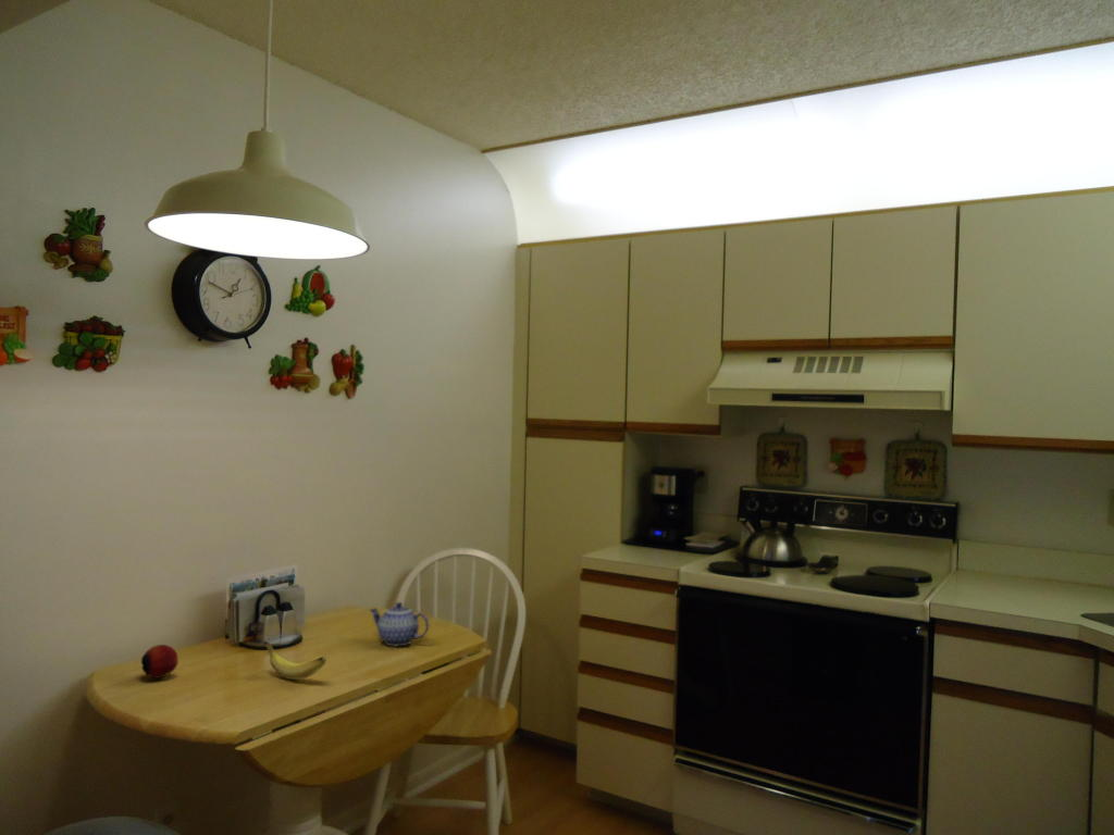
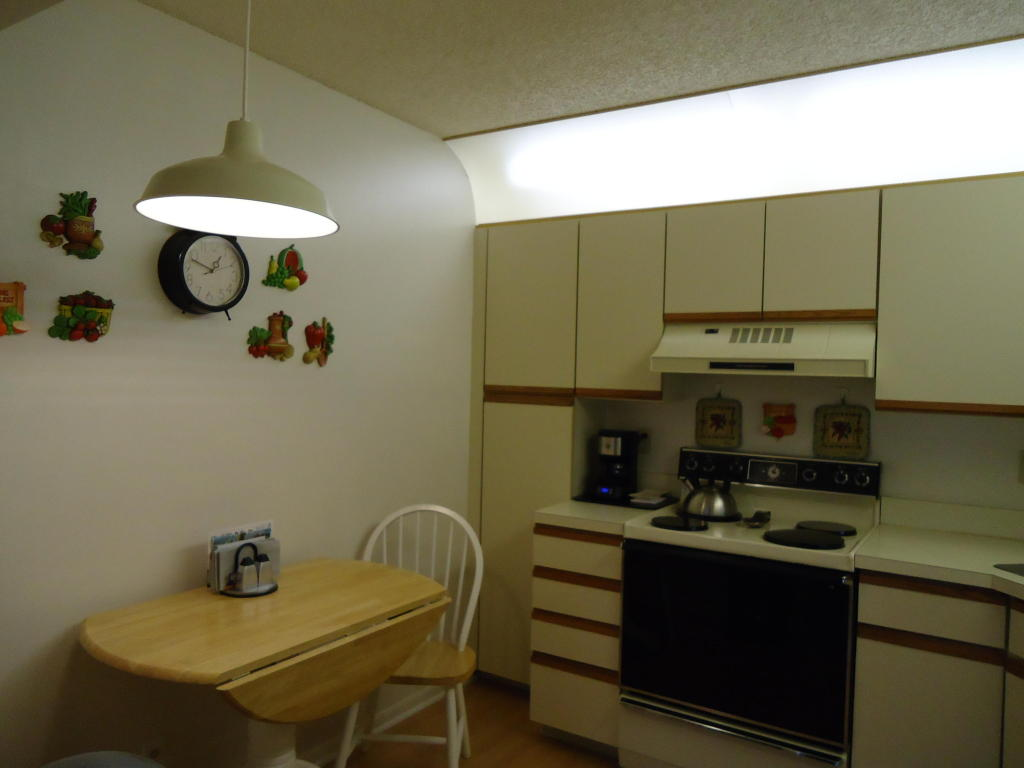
- banana (295, 663)
- apple (160, 661)
- teapot (398, 622)
